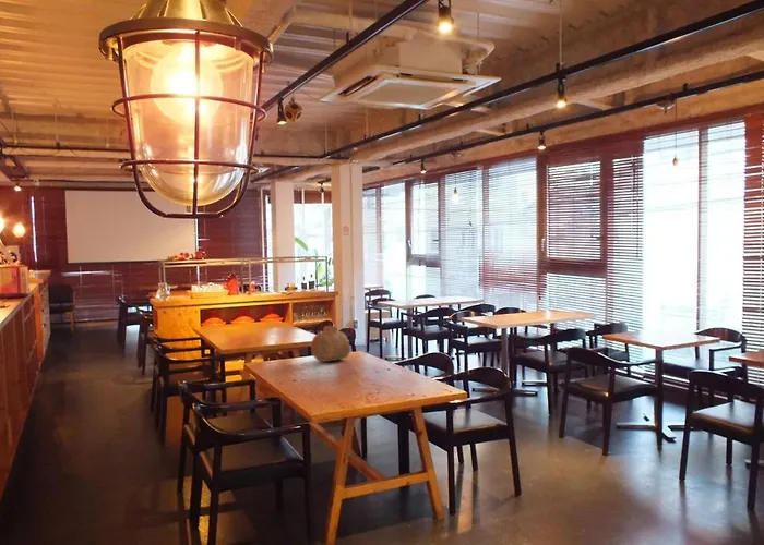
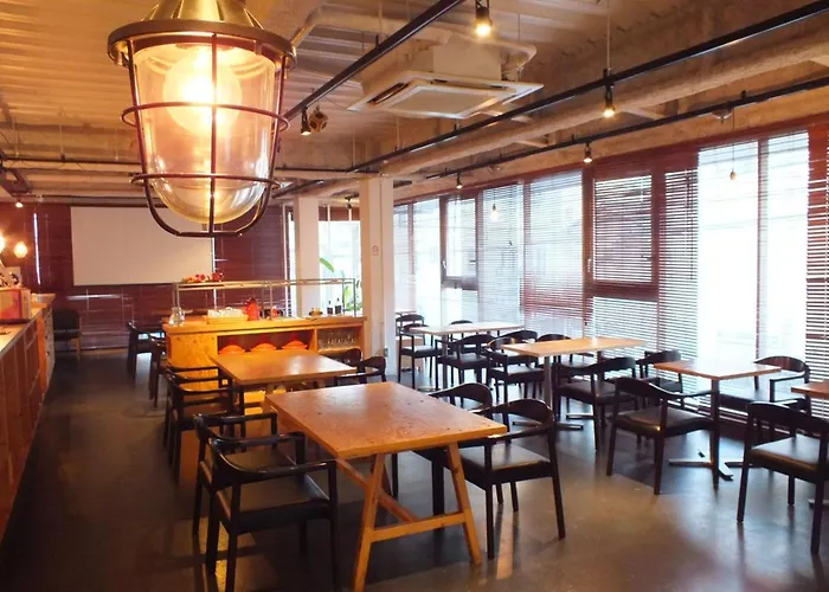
- vase (331, 343)
